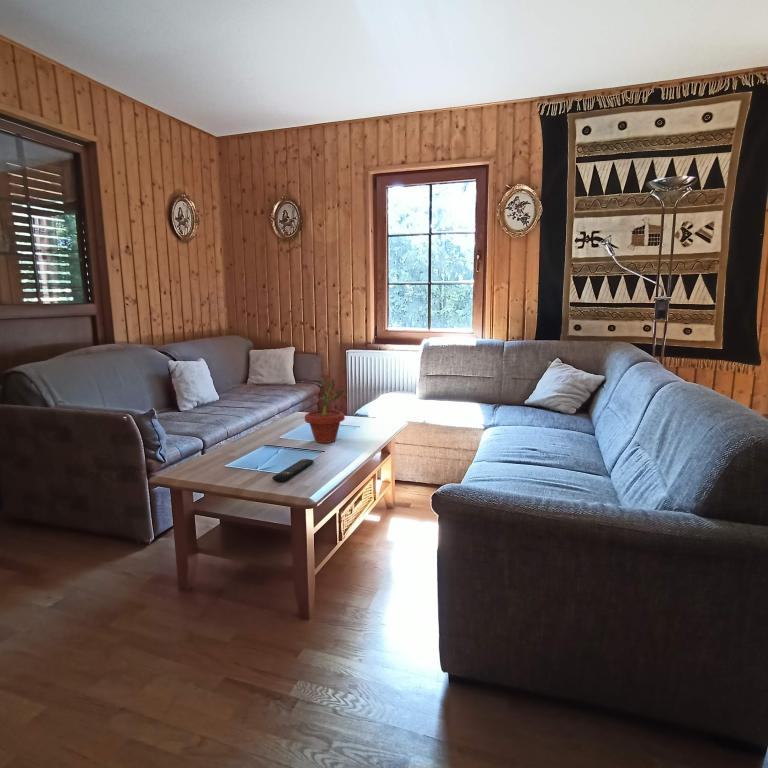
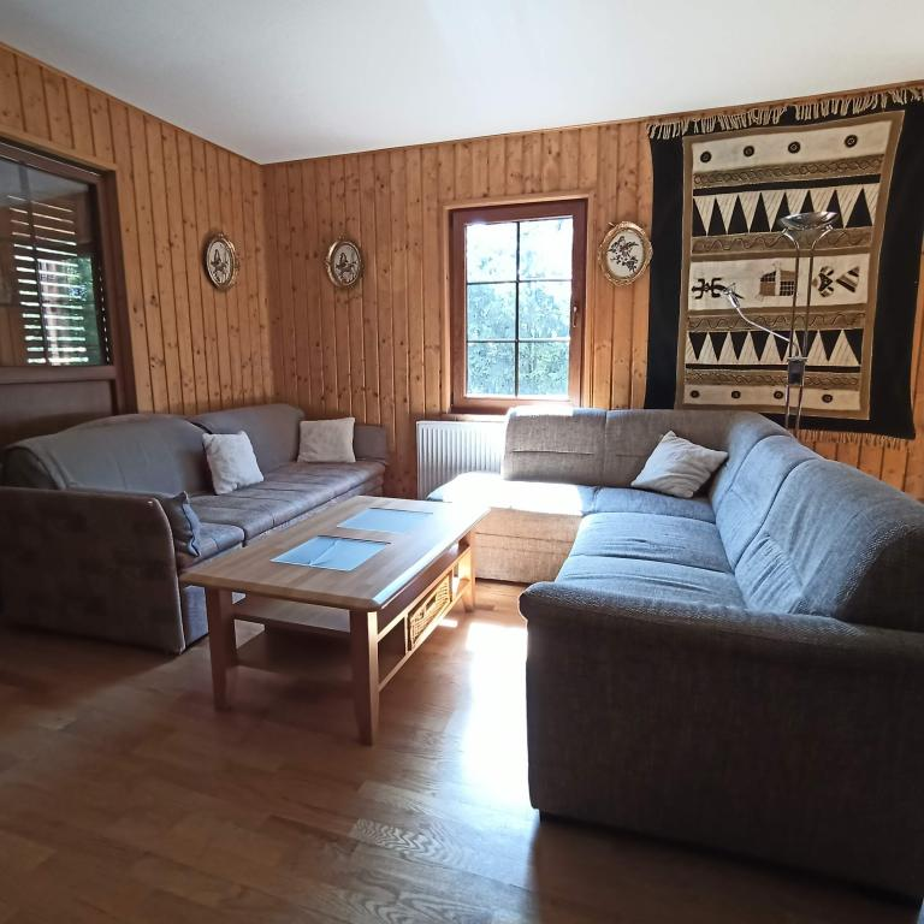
- remote control (294, 469)
- potted plant (325, 409)
